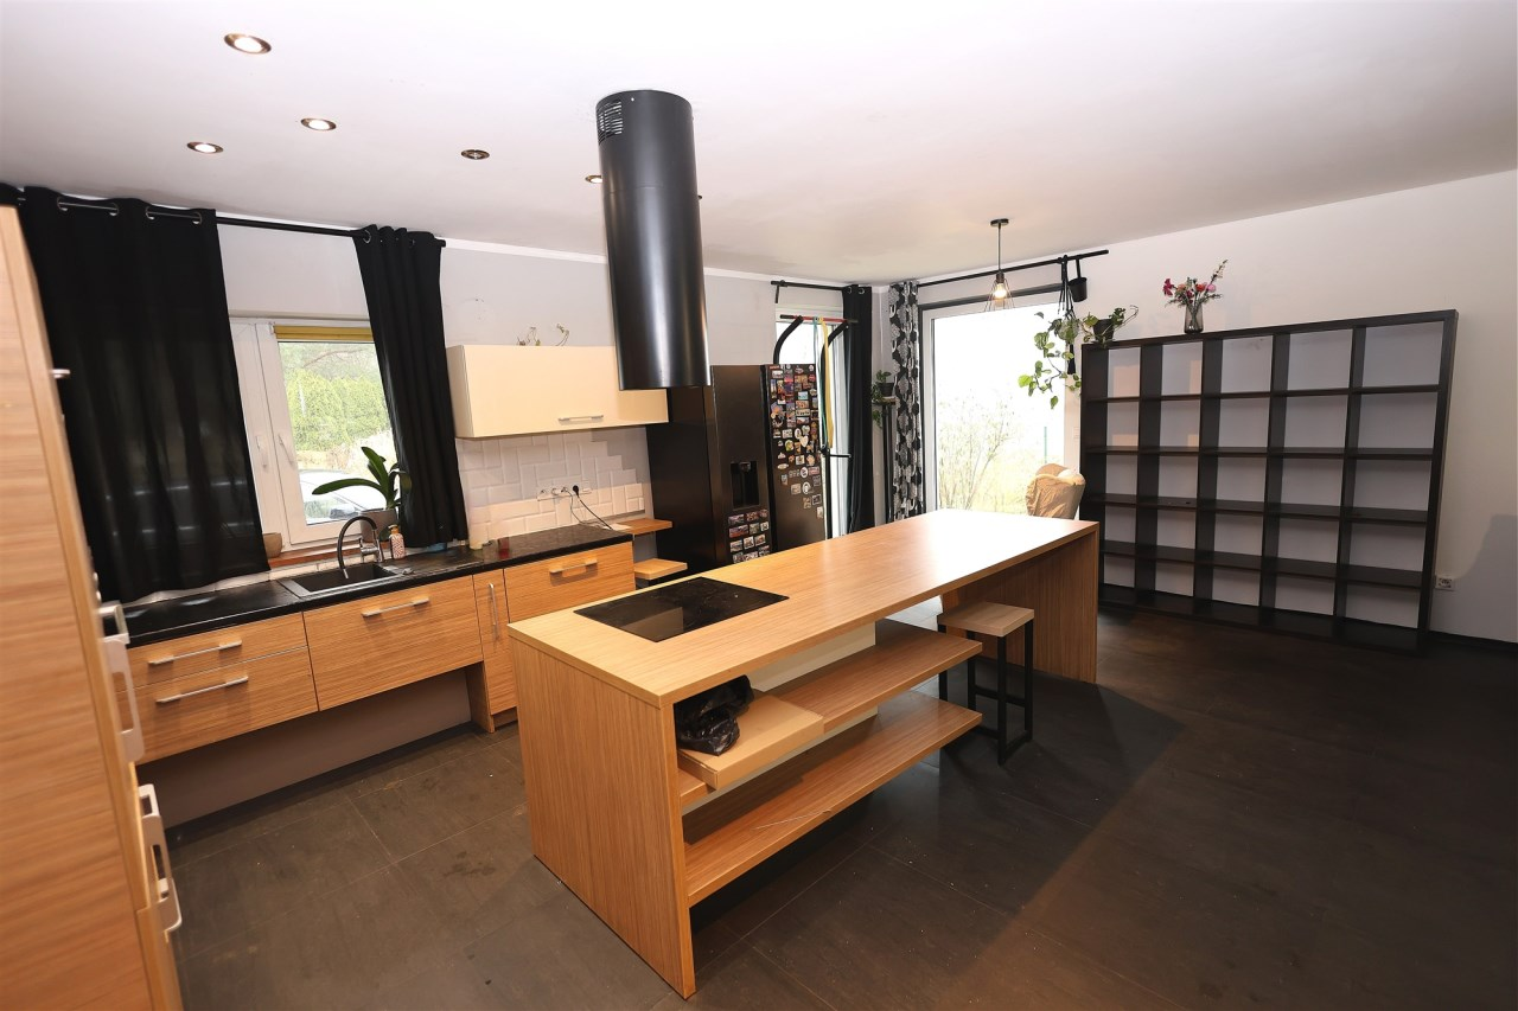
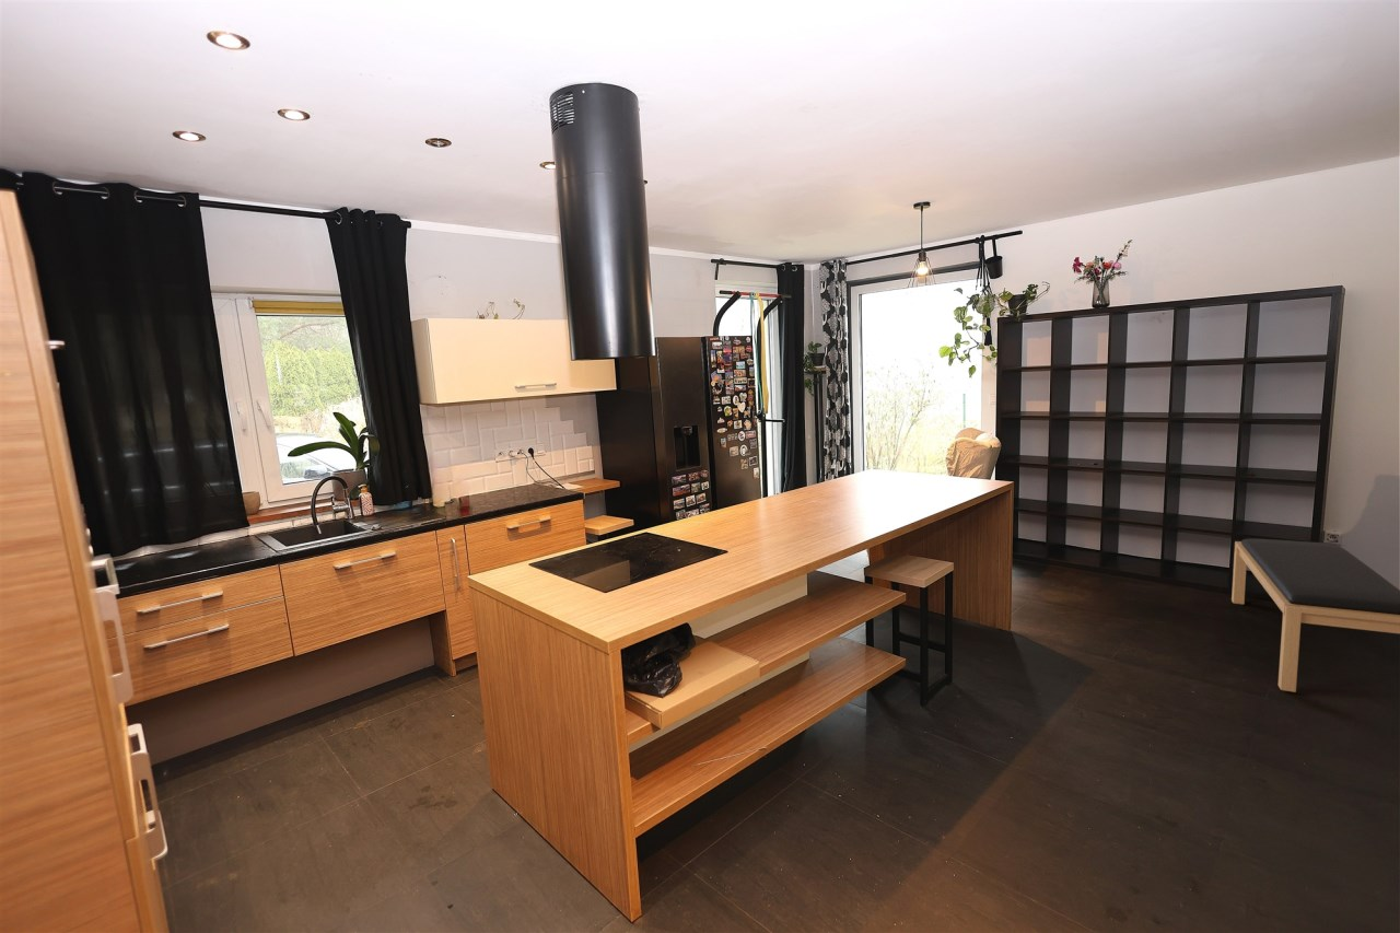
+ bench (1314, 606)
